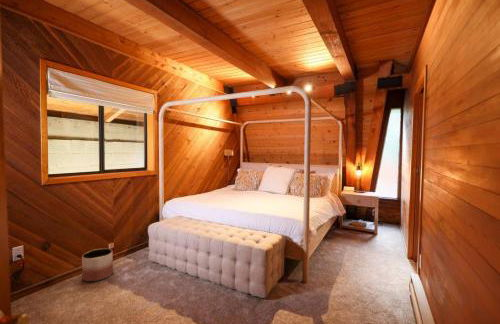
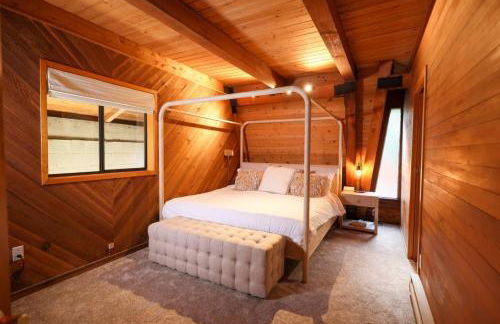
- planter (97, 264)
